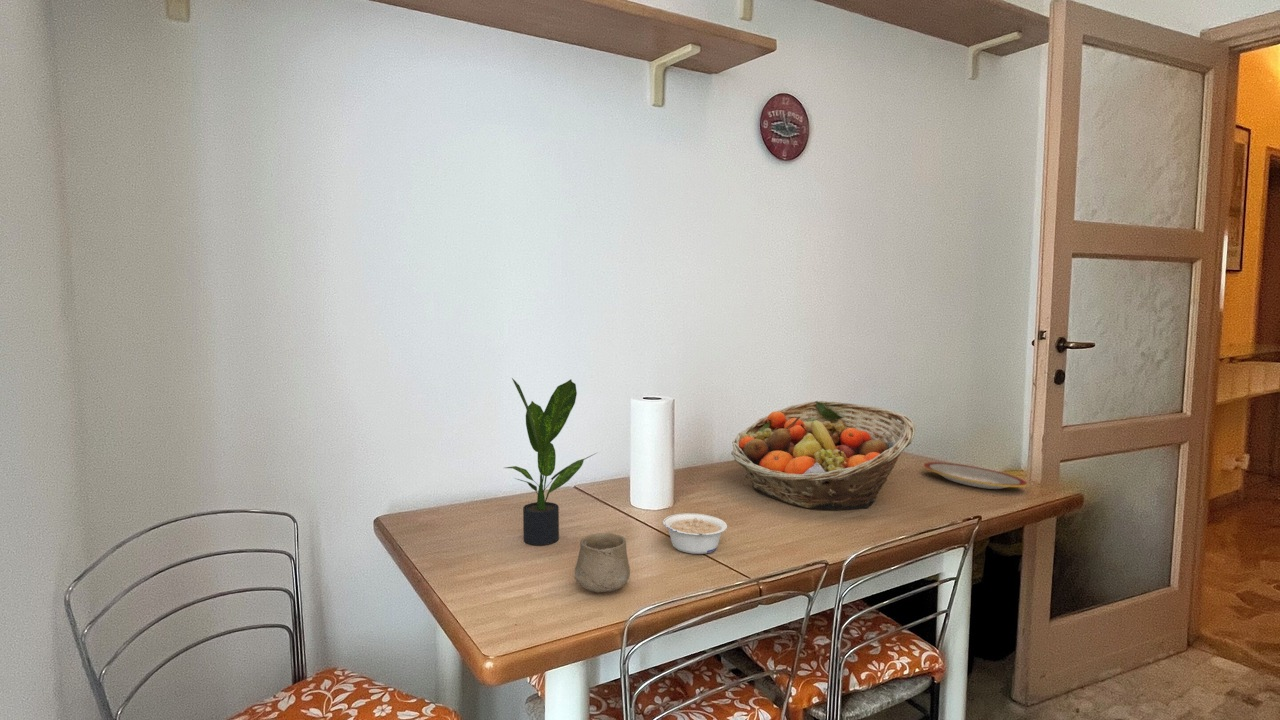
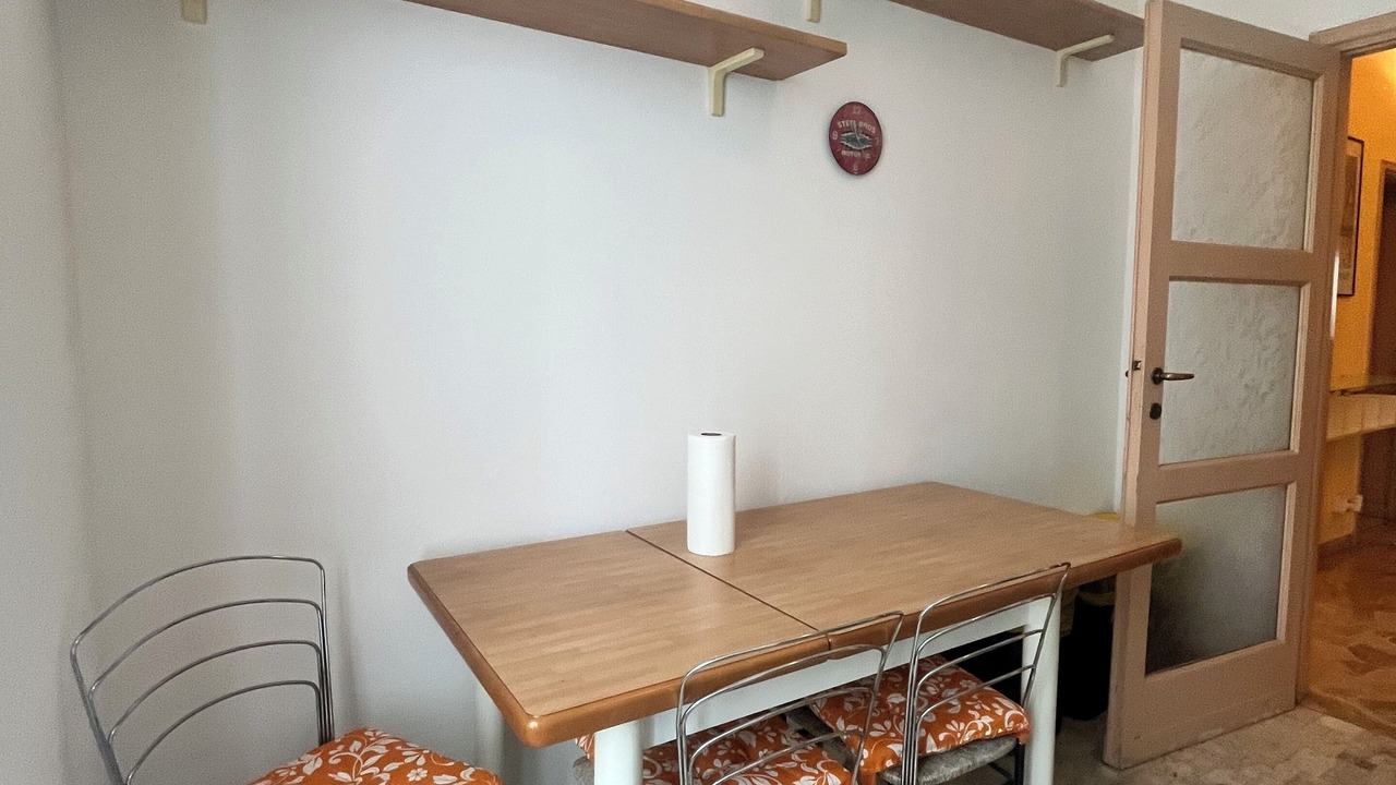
- cup (603, 563)
- potted plant (552, 458)
- plate (972, 477)
- legume (696, 533)
- fruit basket (818, 450)
